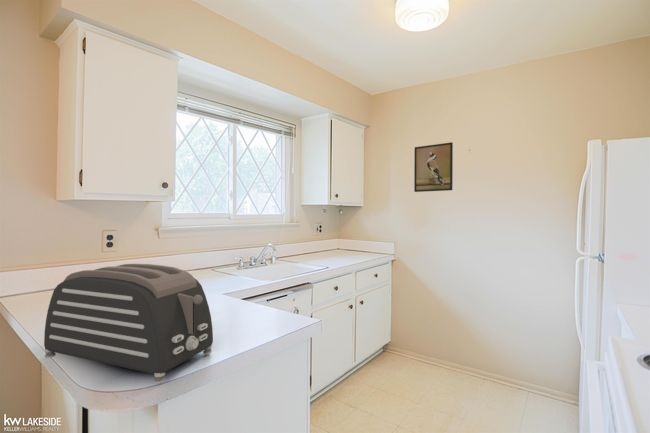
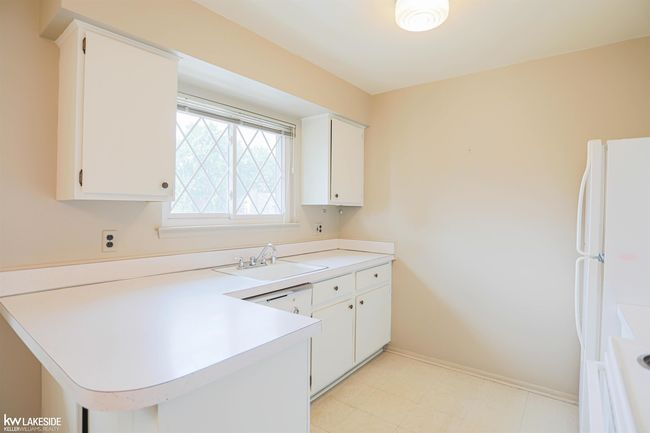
- toaster (134, 311)
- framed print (432, 168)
